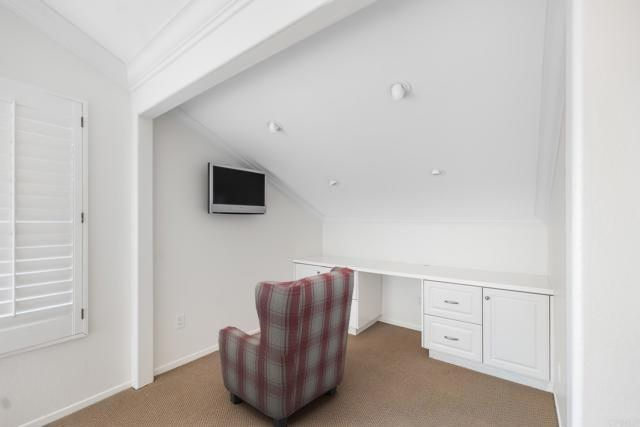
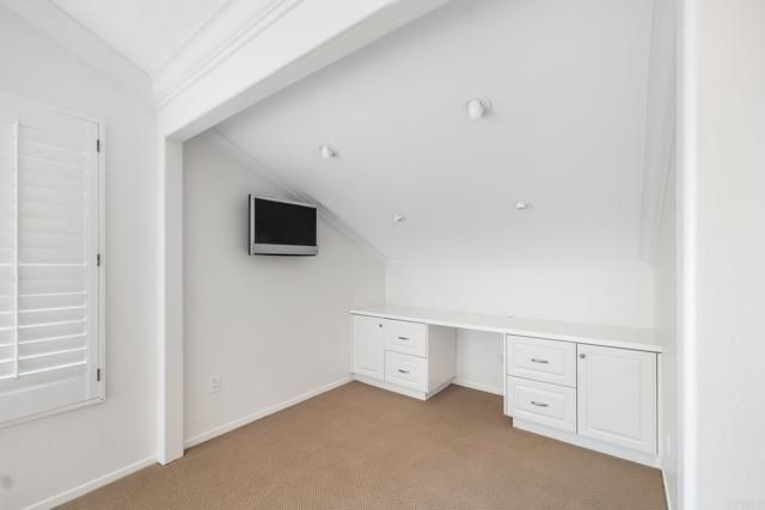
- armchair (289, 333)
